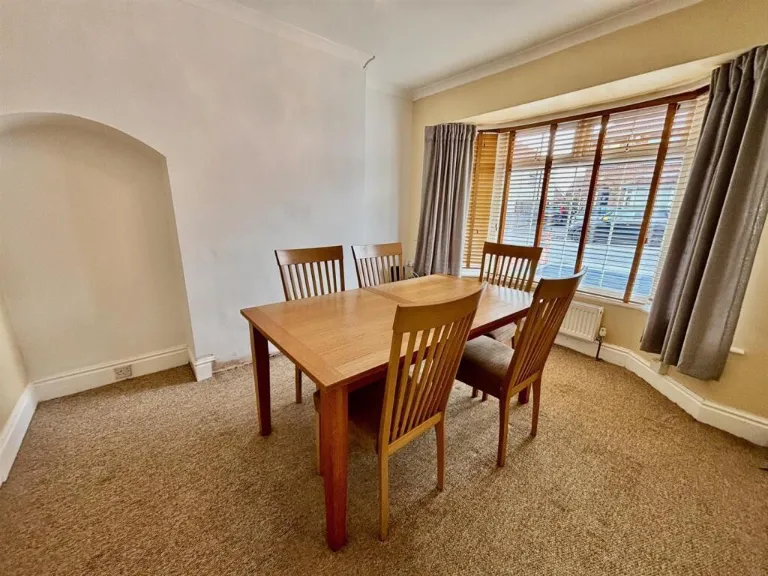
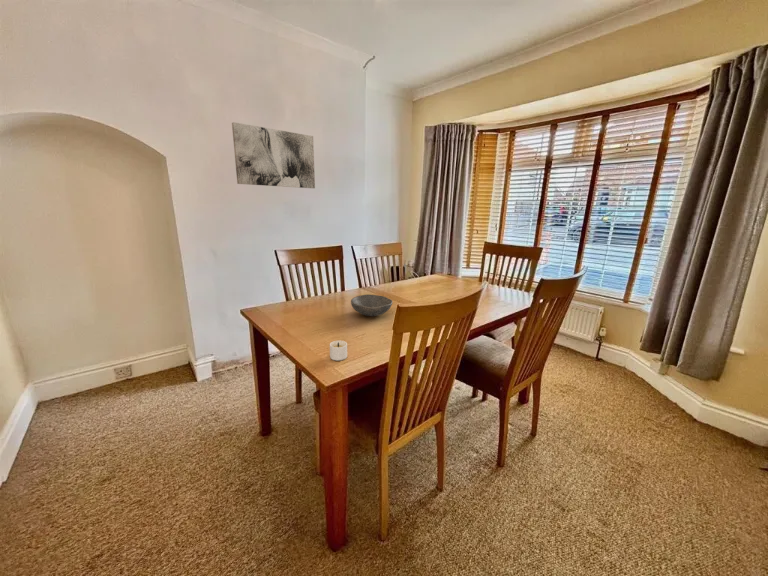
+ wall art (277, 158)
+ bowl (371, 307)
+ candle (338, 347)
